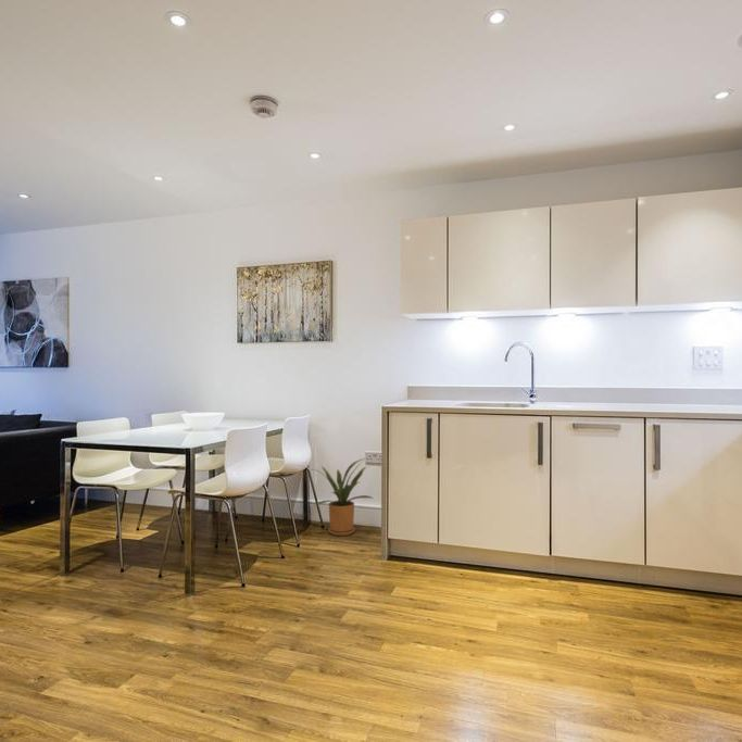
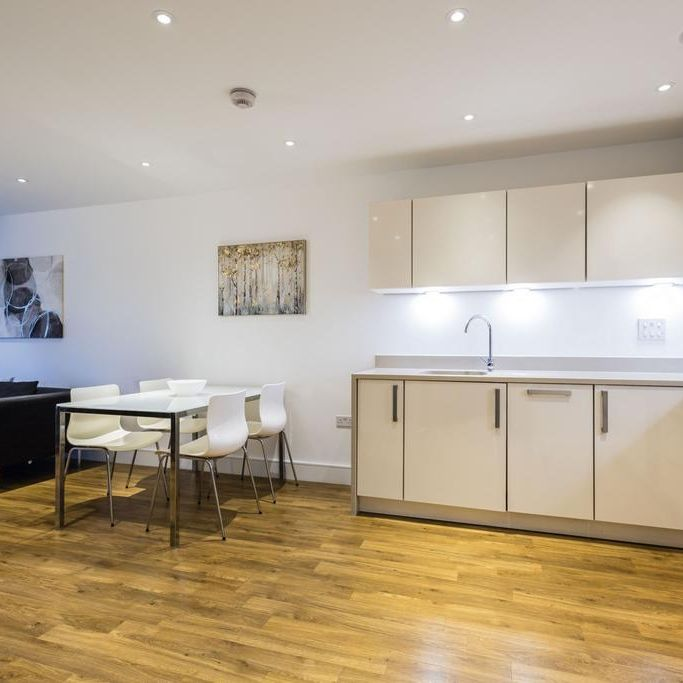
- house plant (341, 494)
